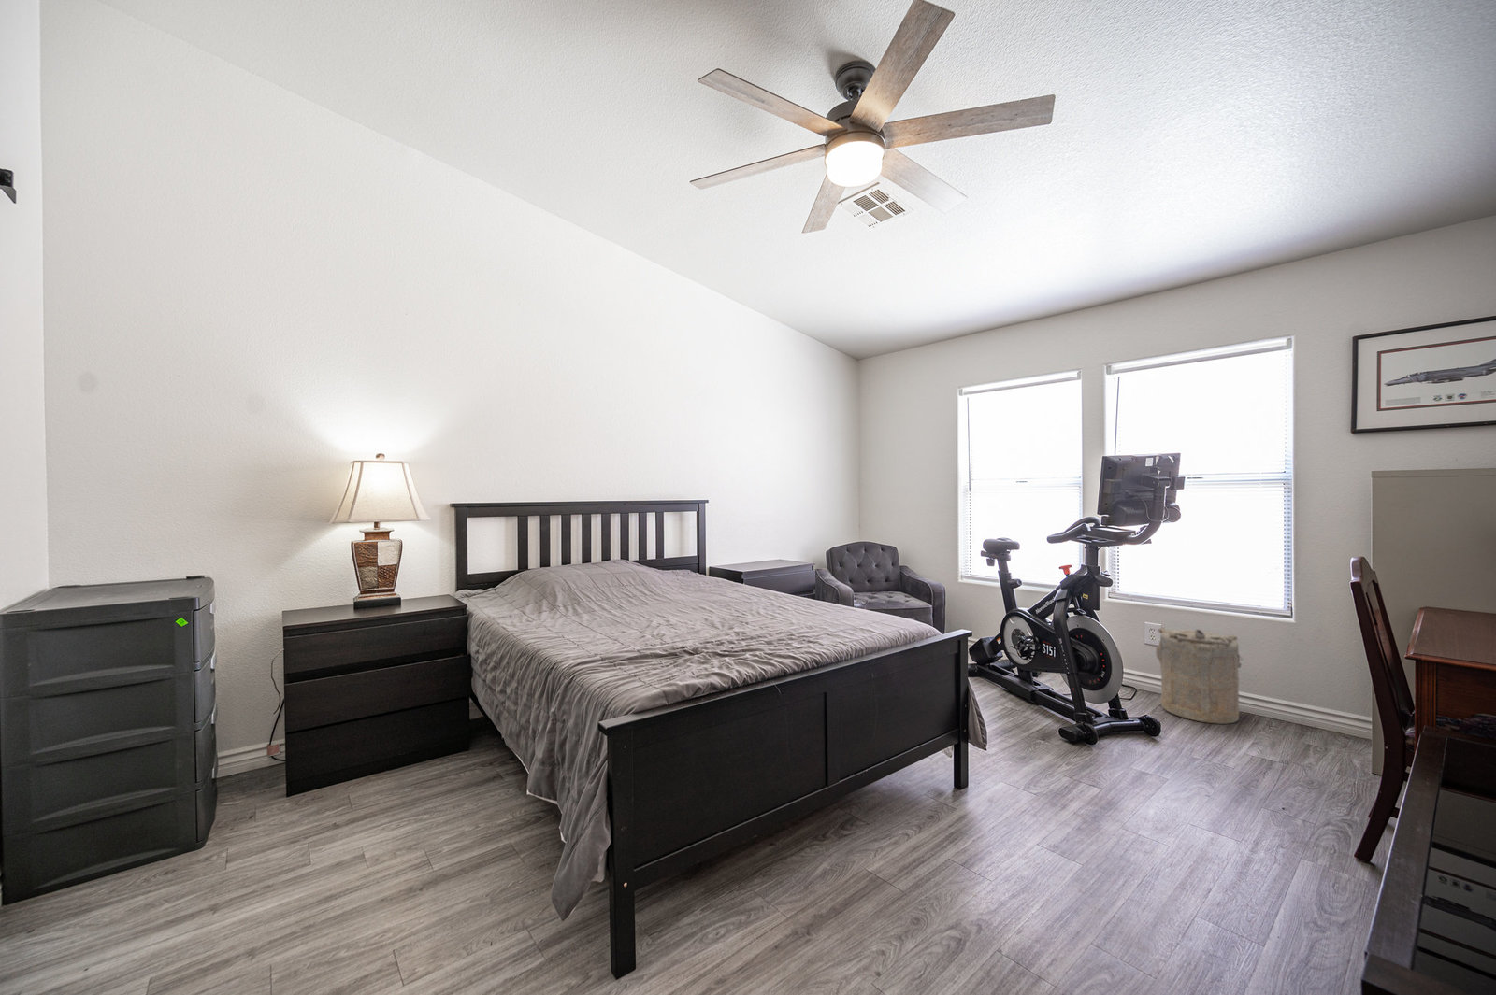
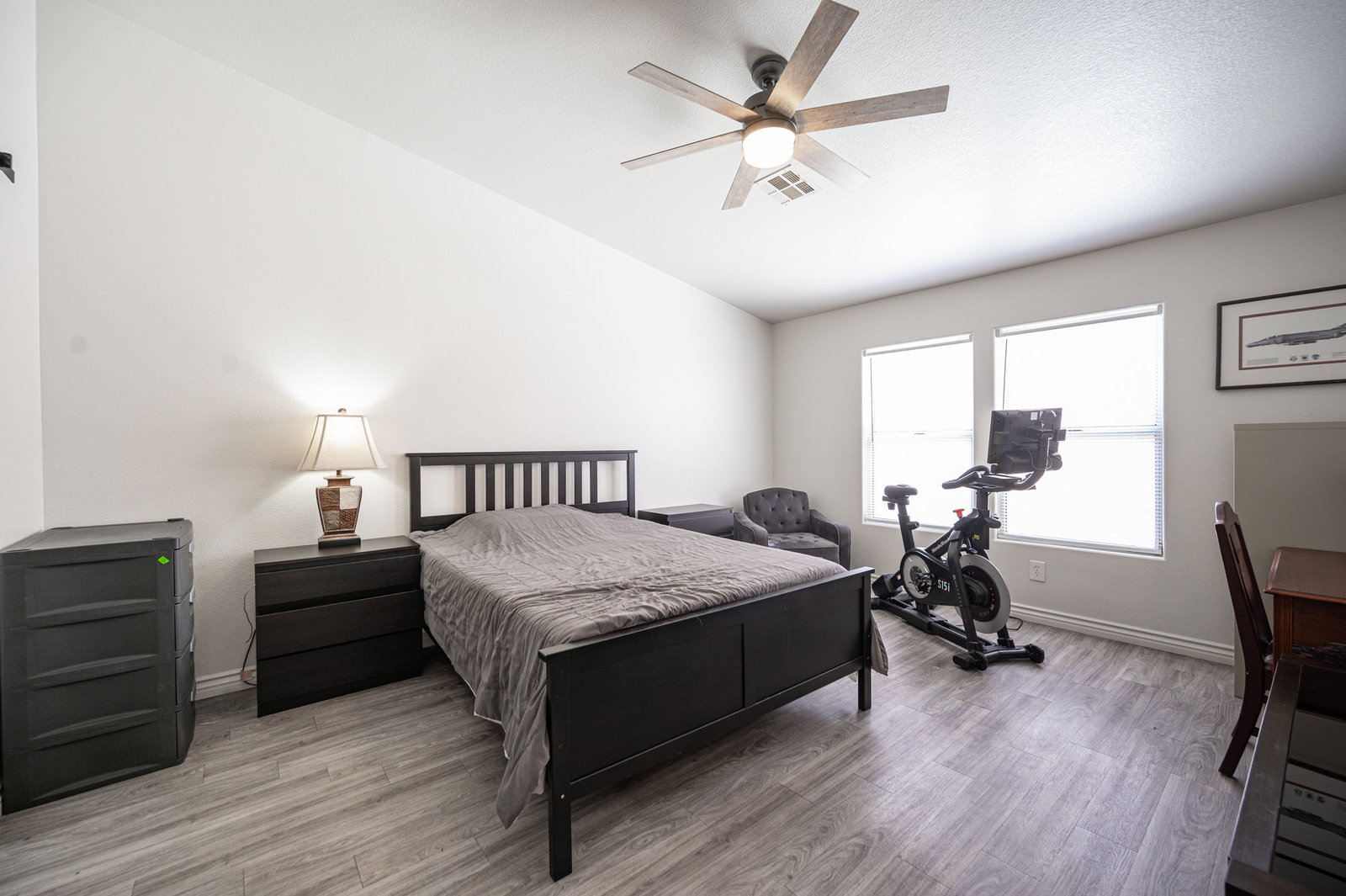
- laundry hamper (1195, 669)
